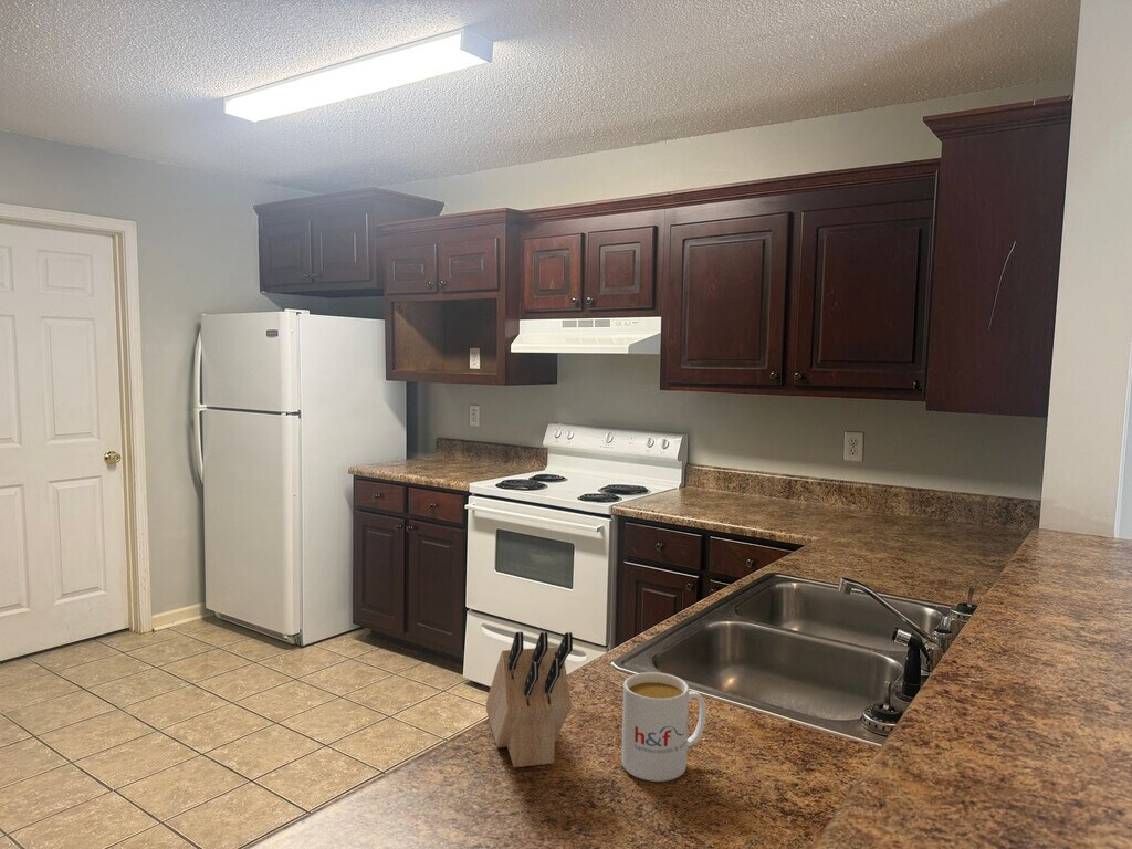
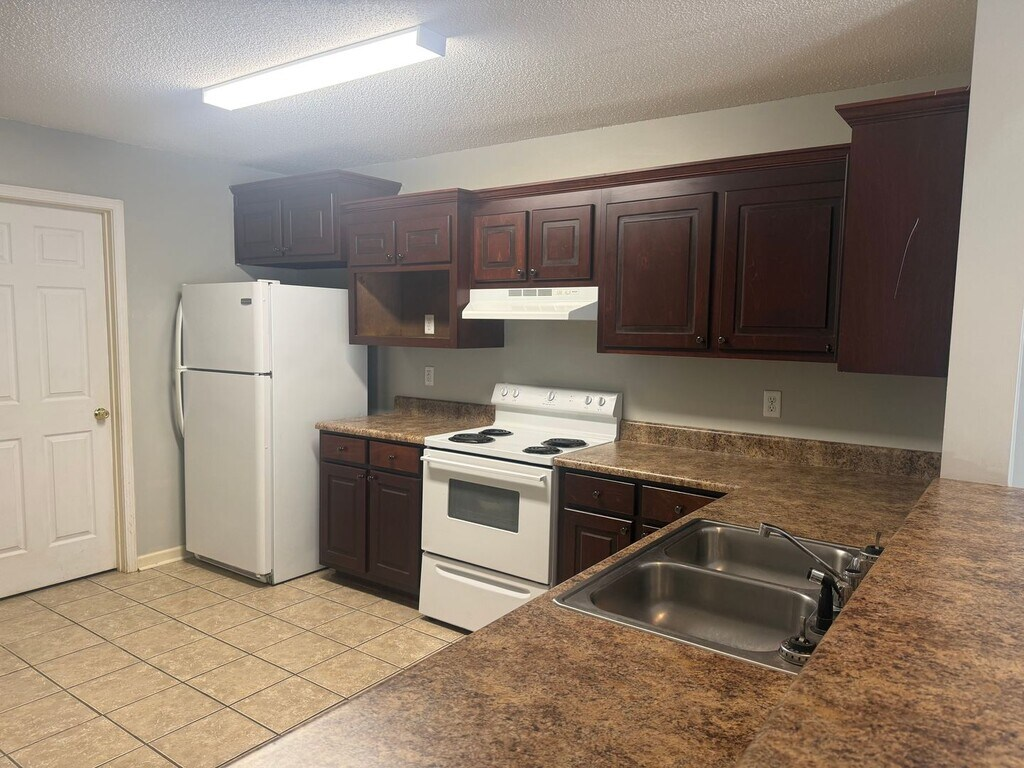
- knife block (527, 675)
- mug (665, 723)
